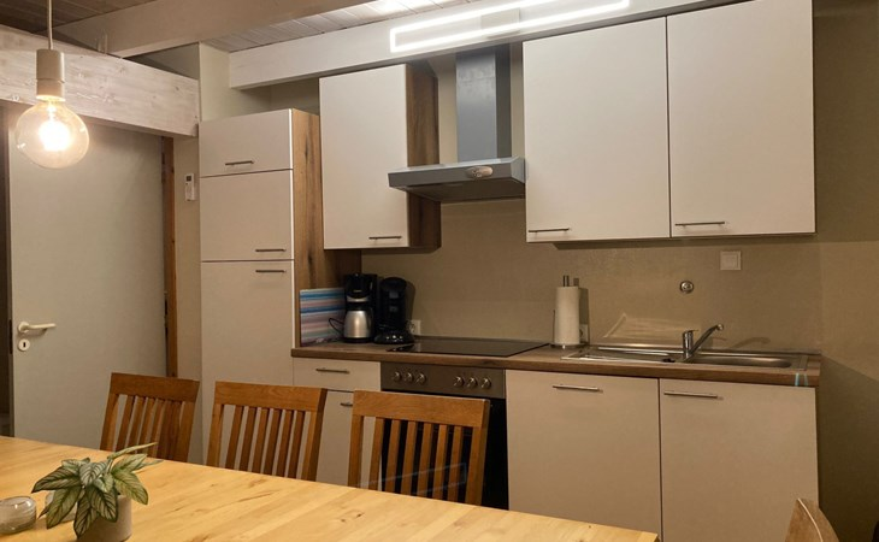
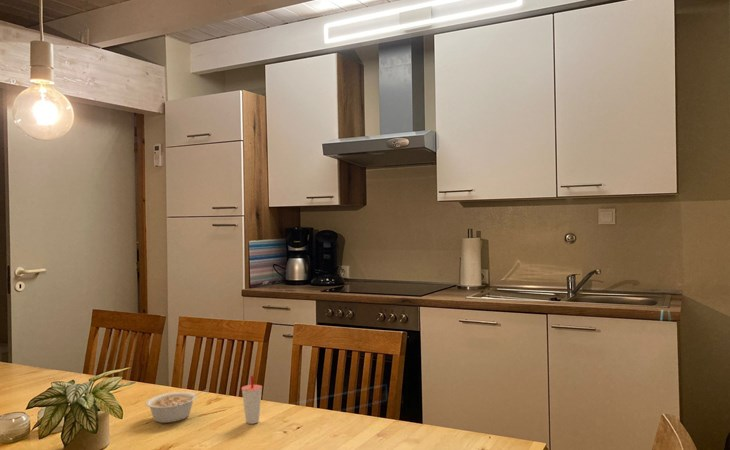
+ legume (173, 405)
+ cup (252, 398)
